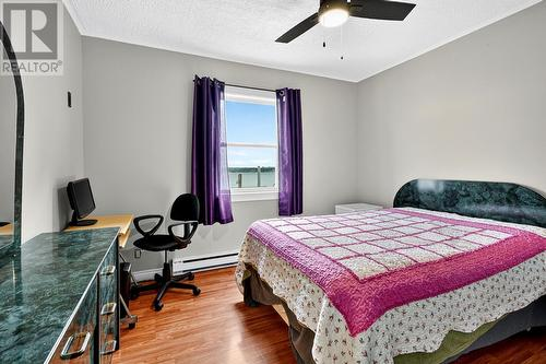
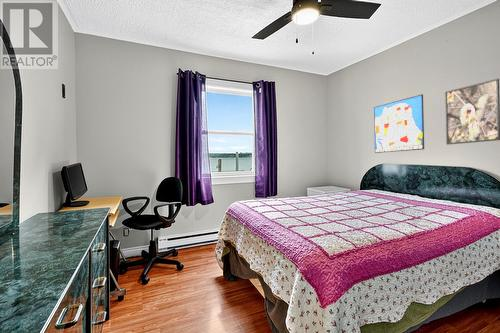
+ wall art (396, 126)
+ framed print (470, 114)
